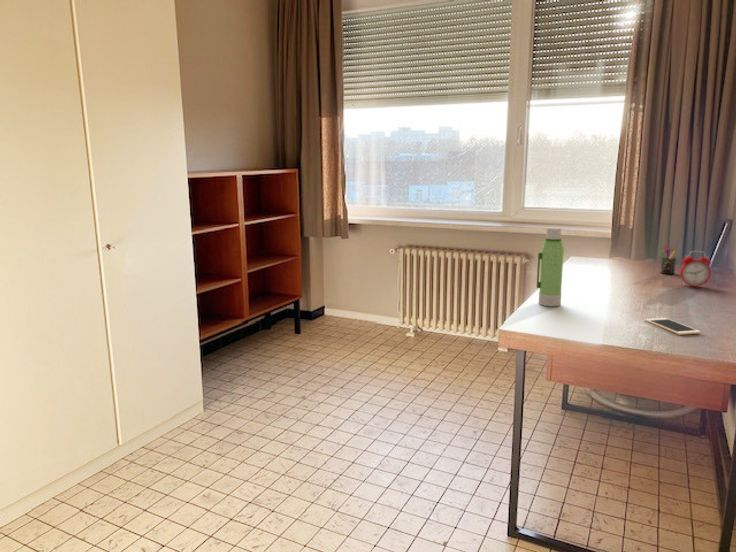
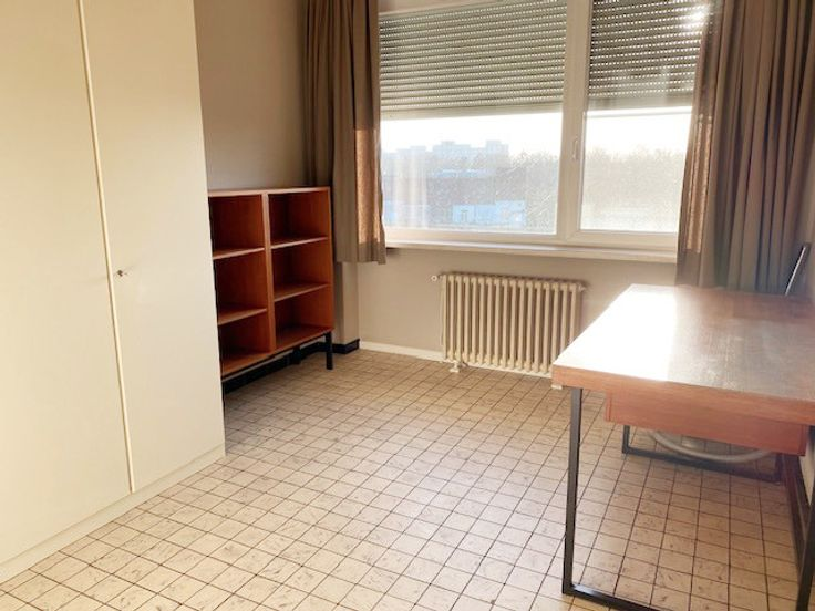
- pen holder (666, 259)
- cell phone (671, 325)
- water bottle (550, 266)
- alarm clock (695, 268)
